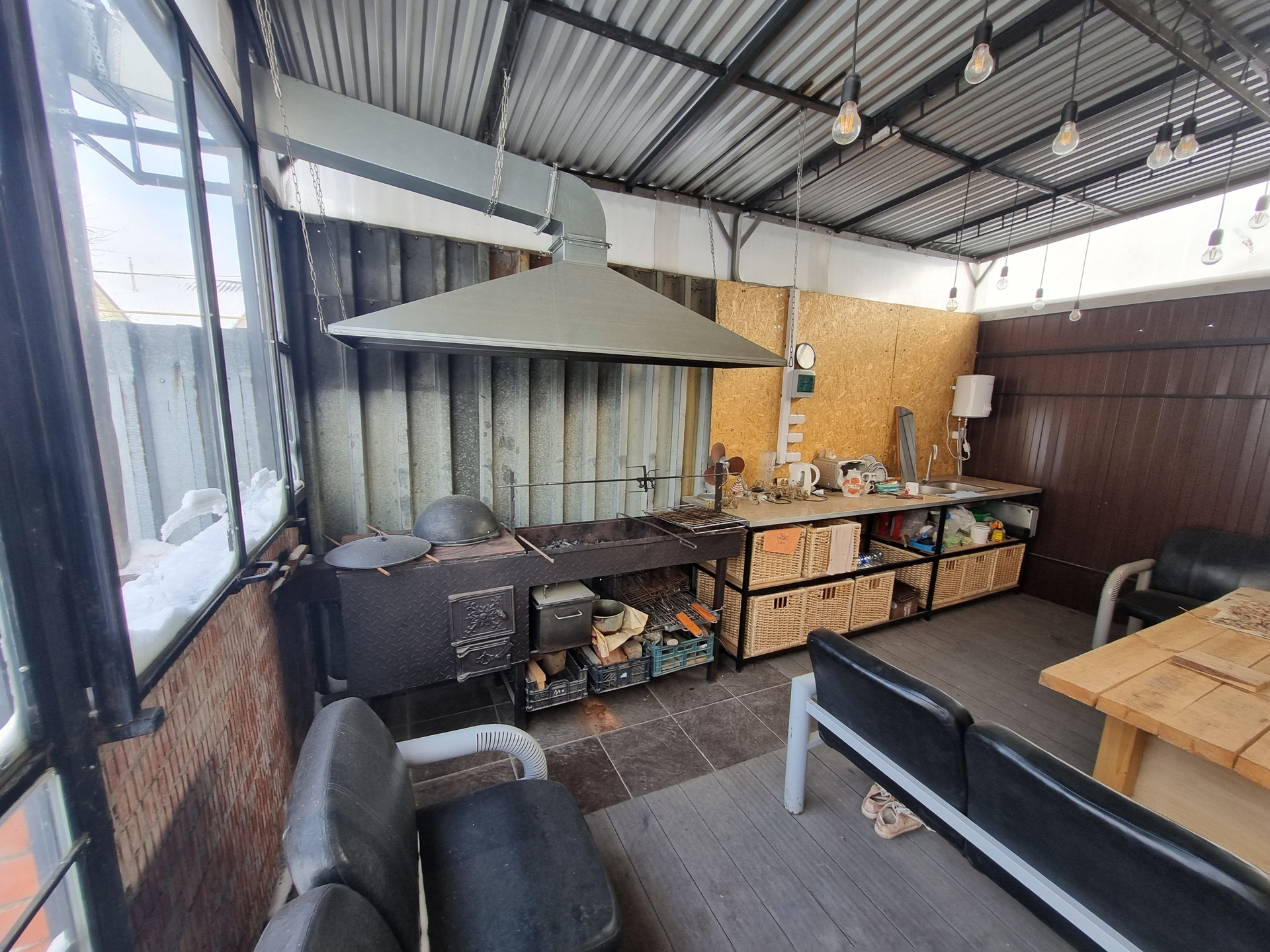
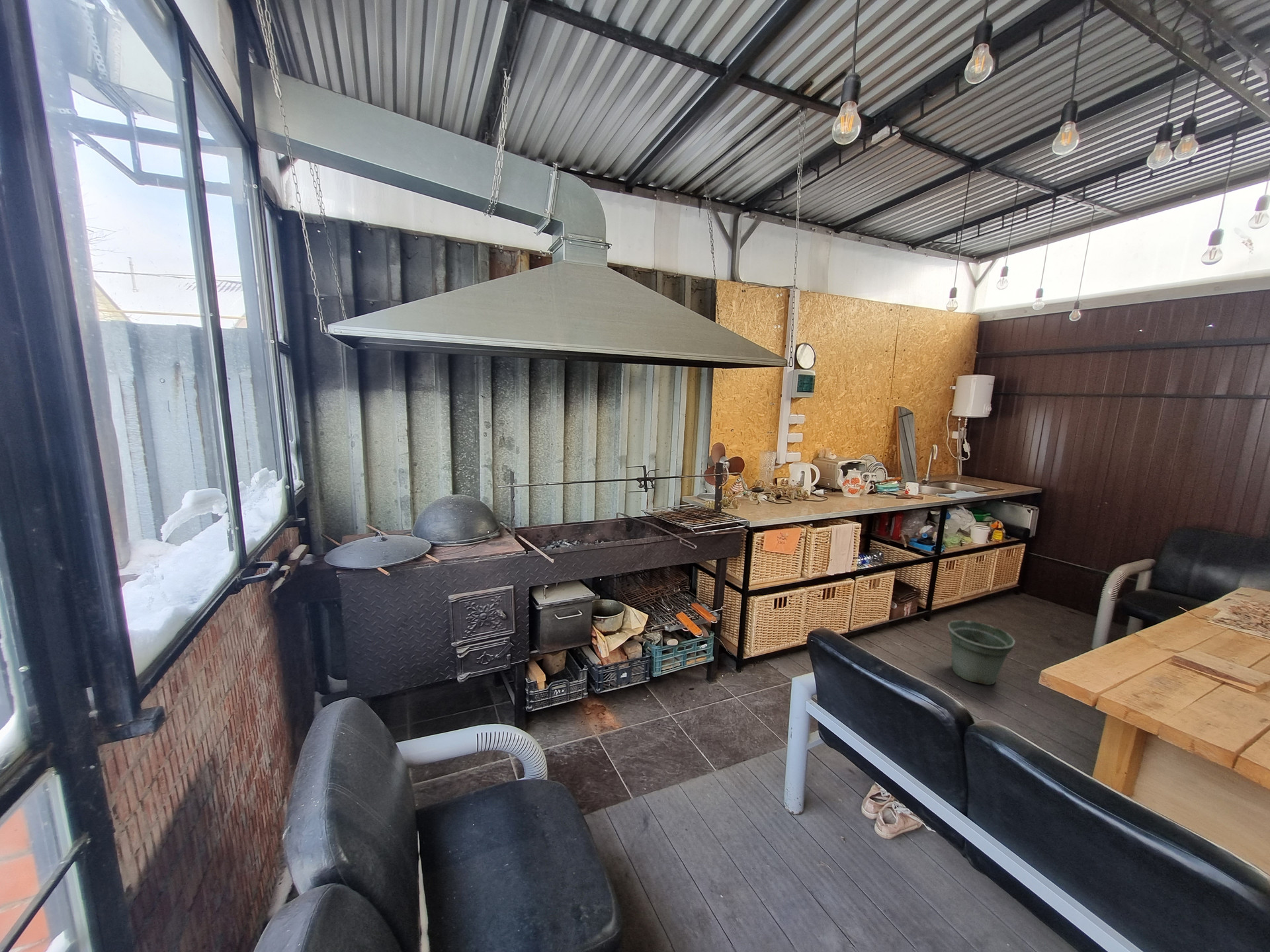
+ flower pot (976, 653)
